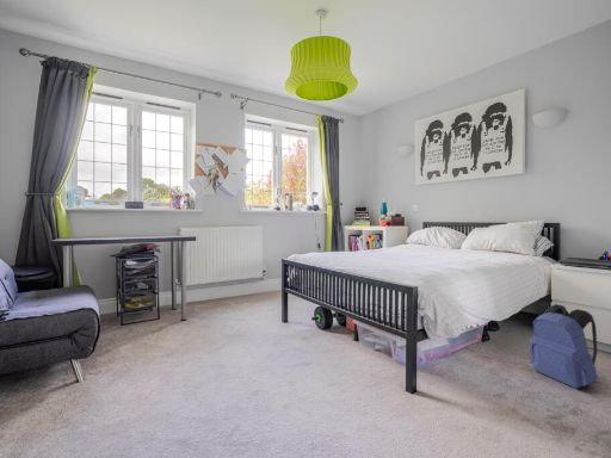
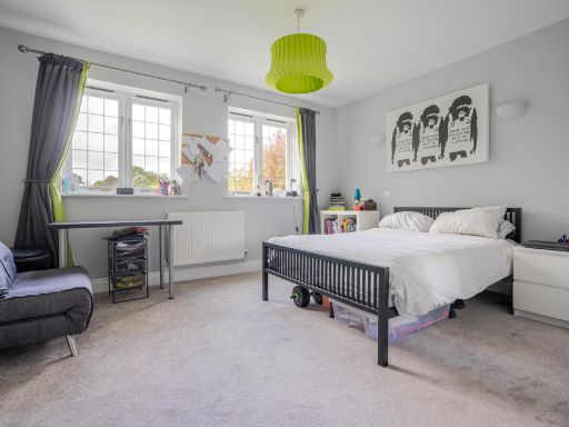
- backpack (567, 340)
